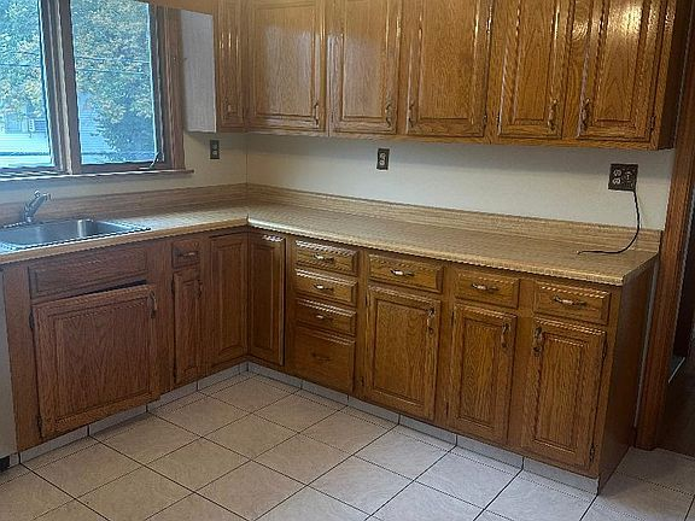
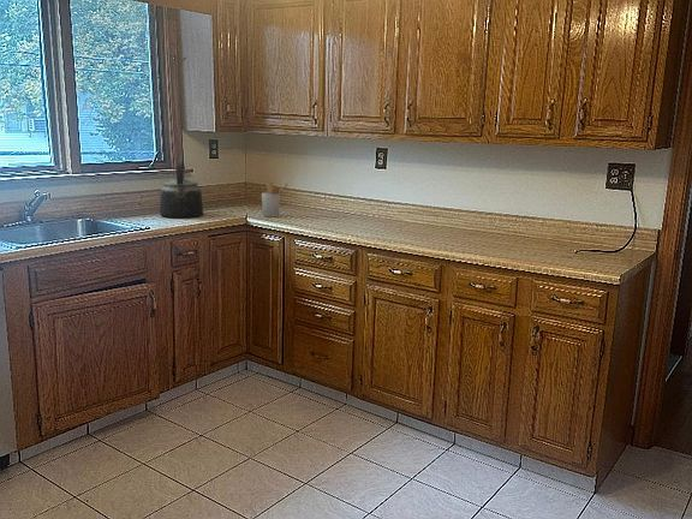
+ utensil holder (275, 198)
+ kettle (180, 185)
